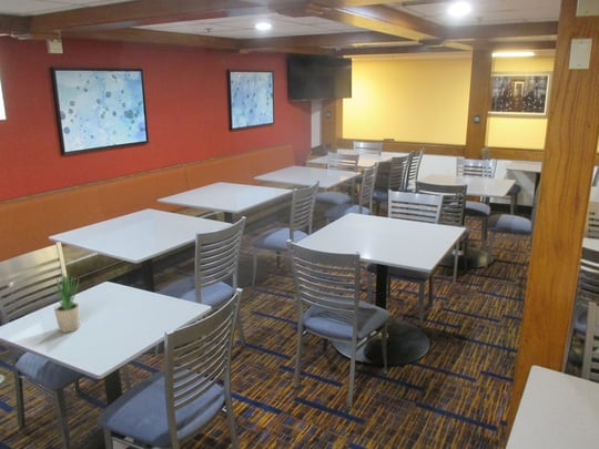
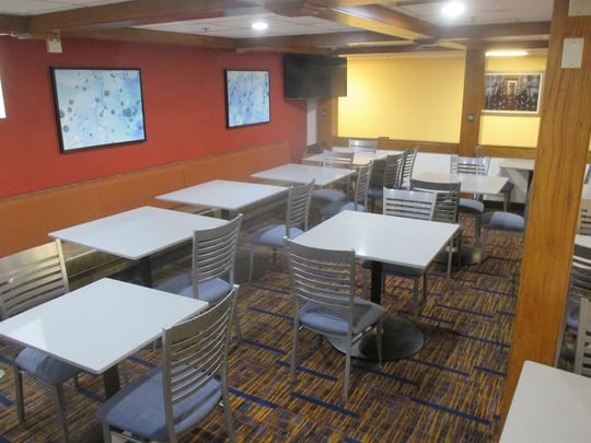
- potted plant (67, 297)
